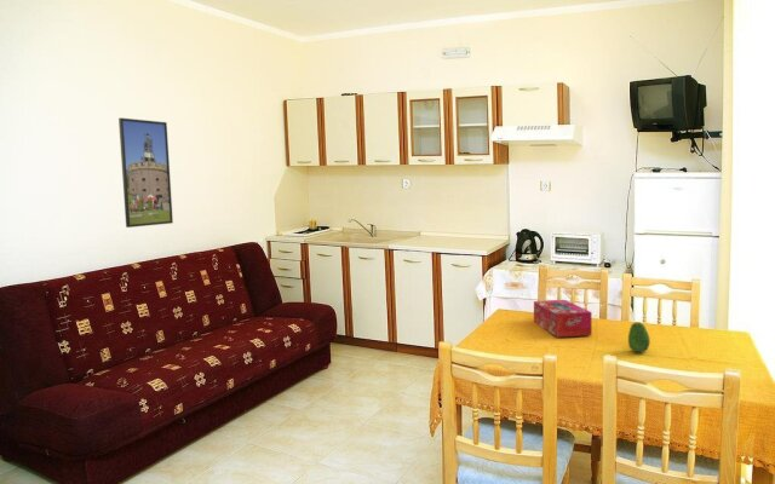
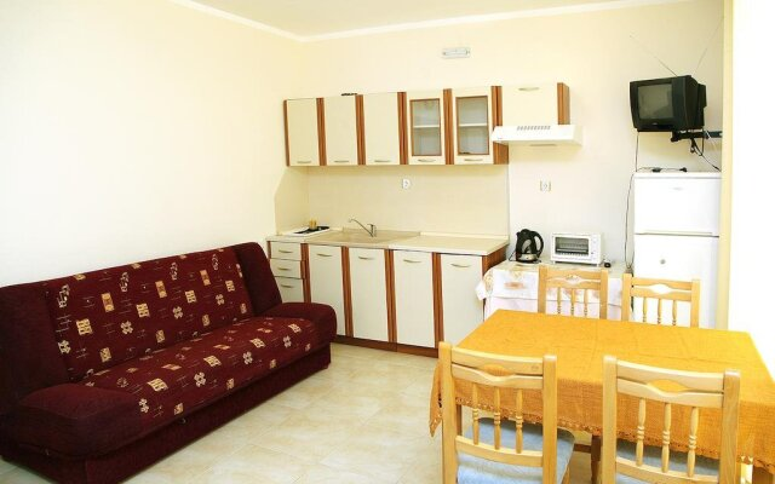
- tissue box (561, 317)
- fruit (638, 336)
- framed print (147, 173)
